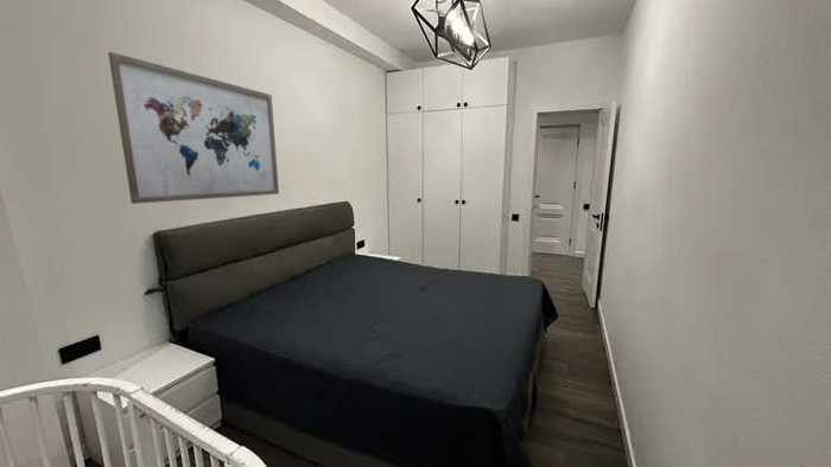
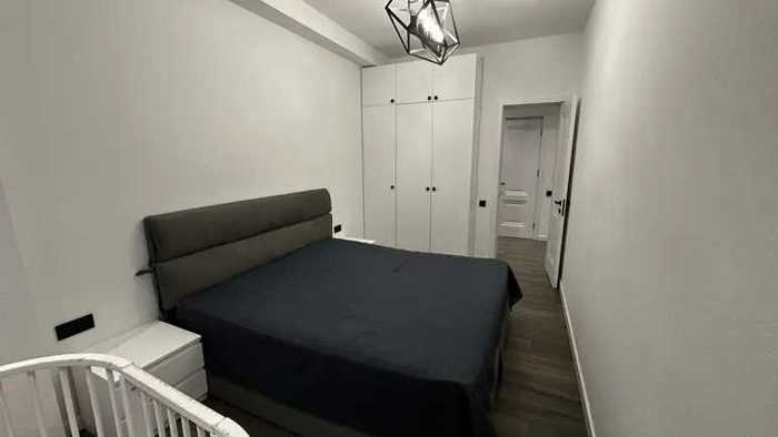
- wall art (212, 139)
